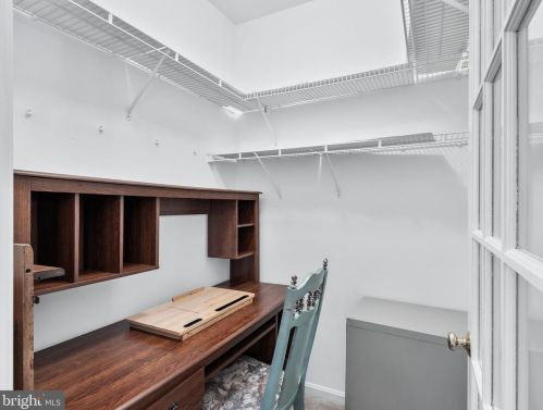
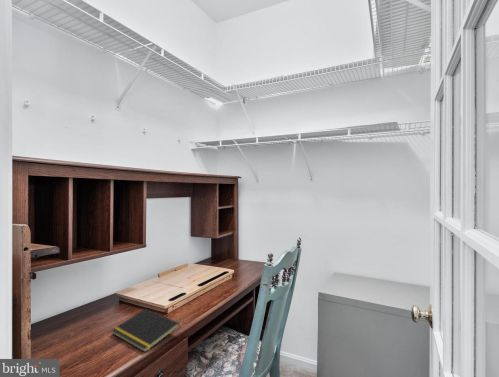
+ notepad (145, 328)
